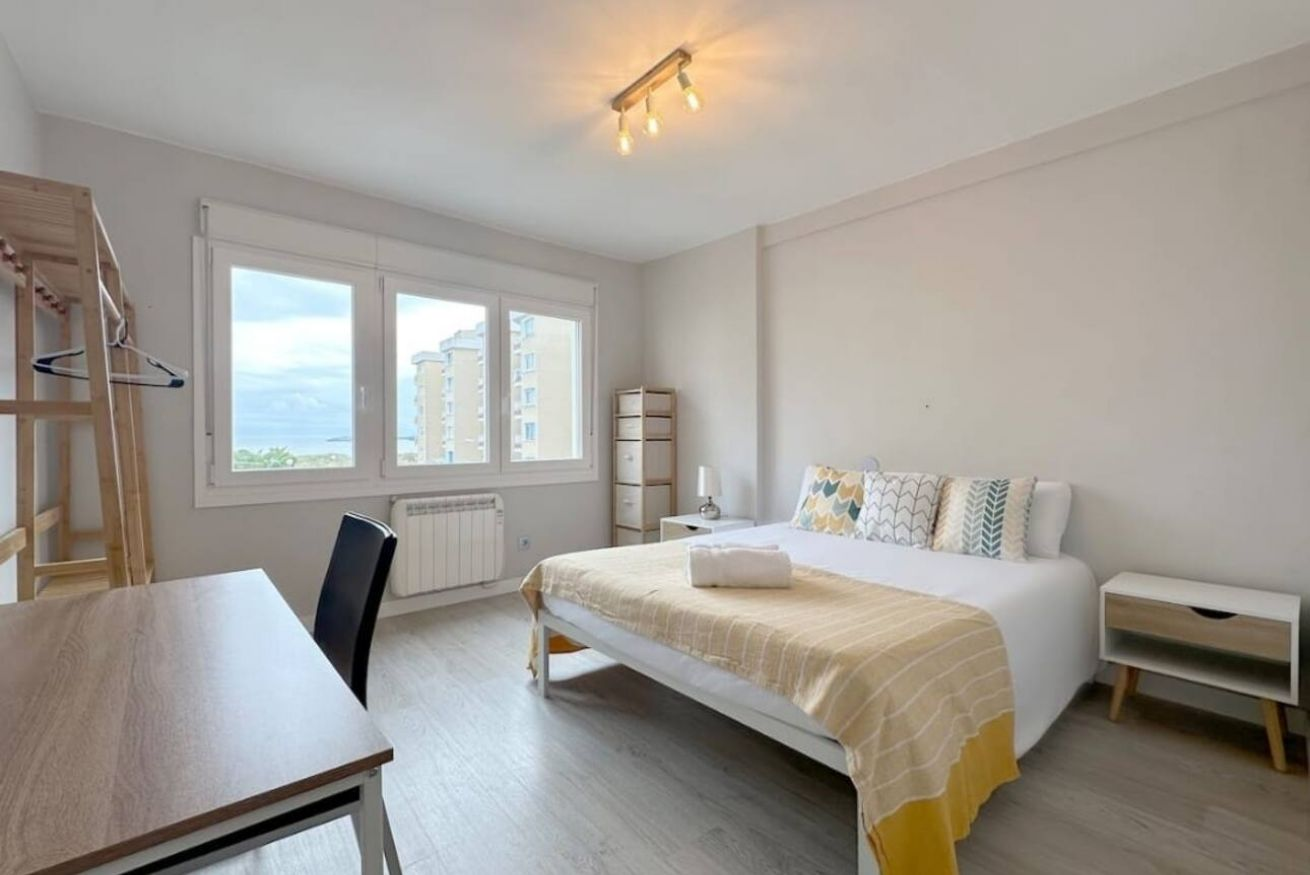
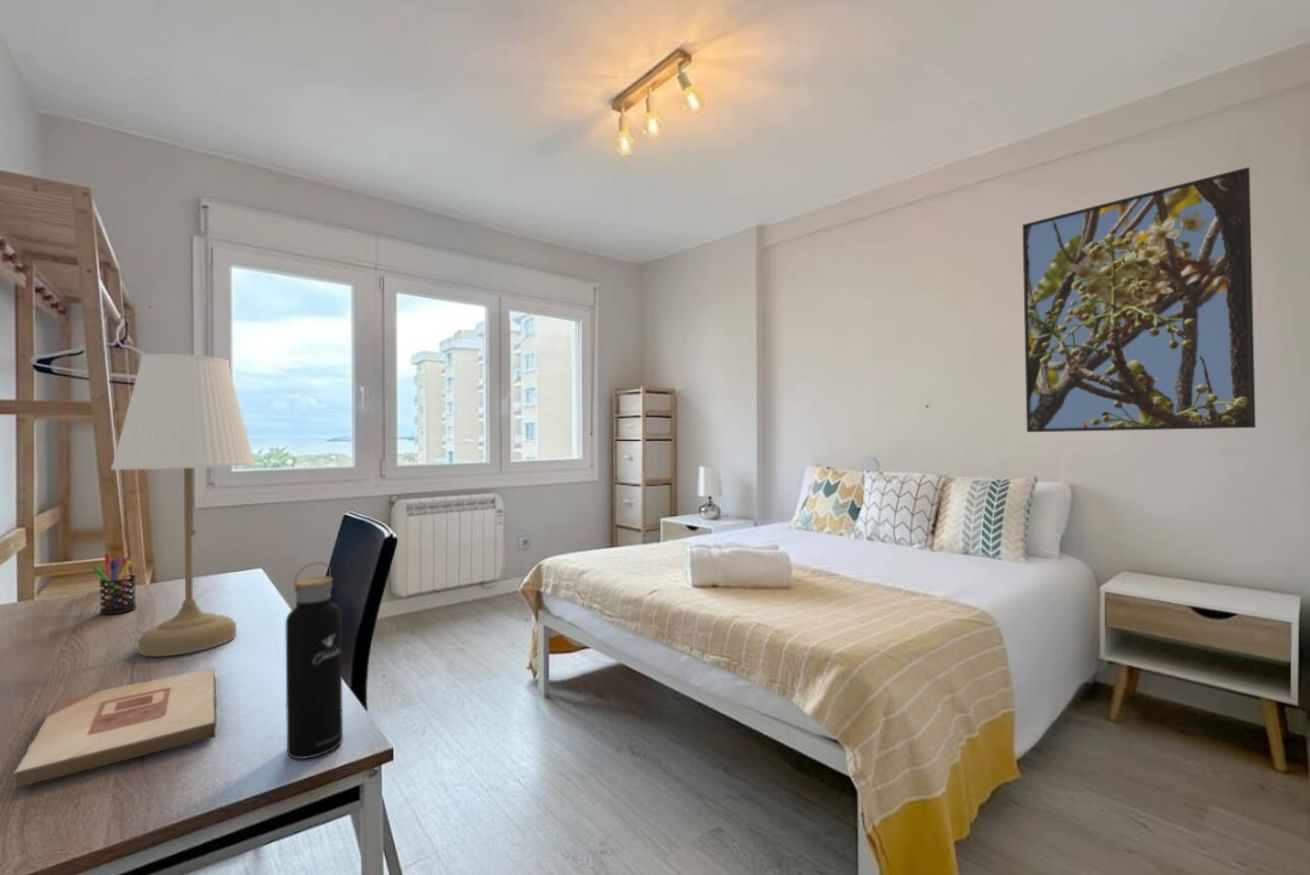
+ wooden plaque (133, 716)
+ desk lamp (187, 500)
+ water bottle (314, 654)
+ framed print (1125, 314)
+ pen holder (113, 583)
